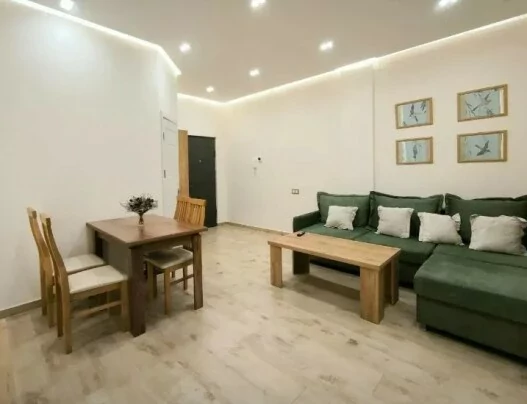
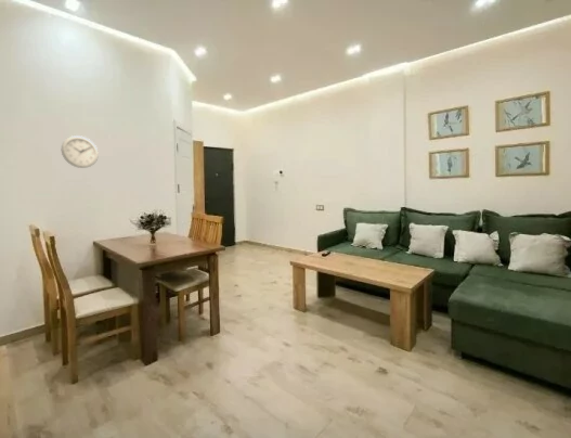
+ wall clock (80, 151)
